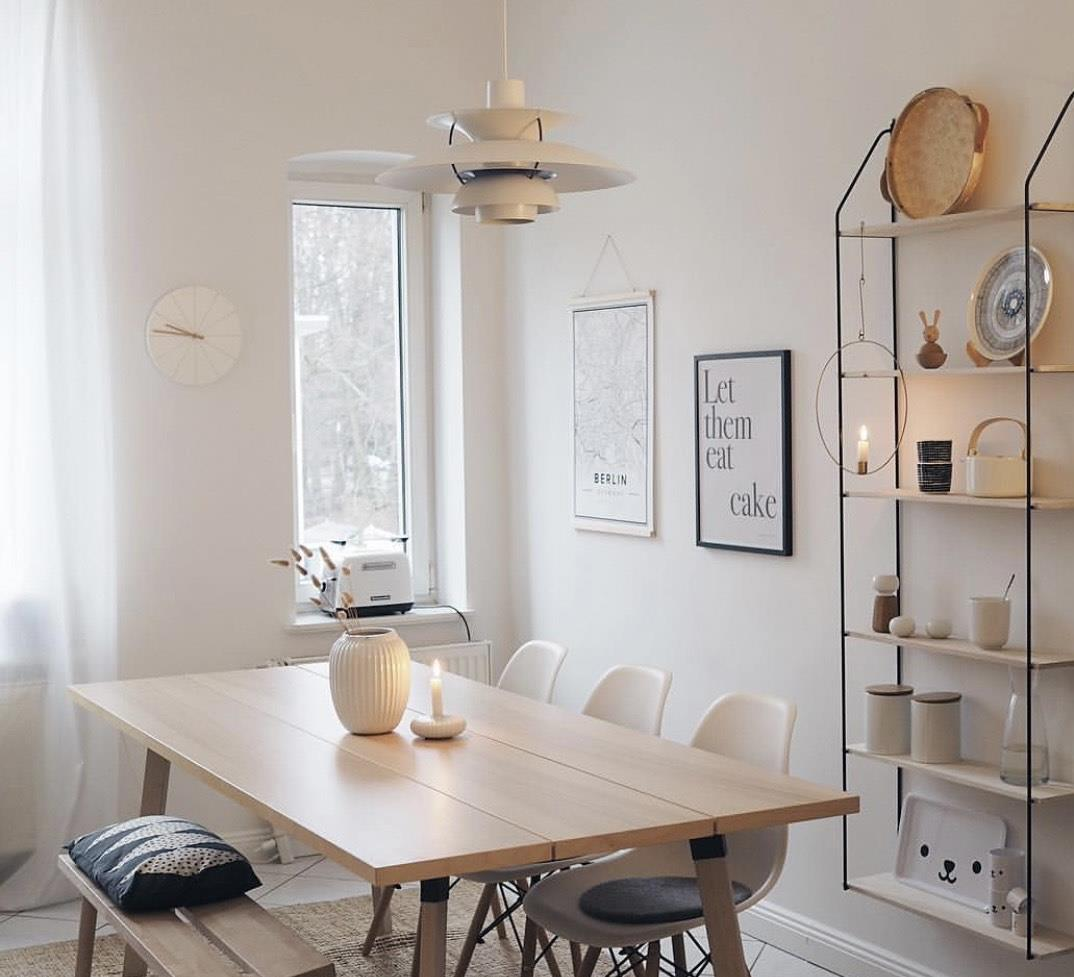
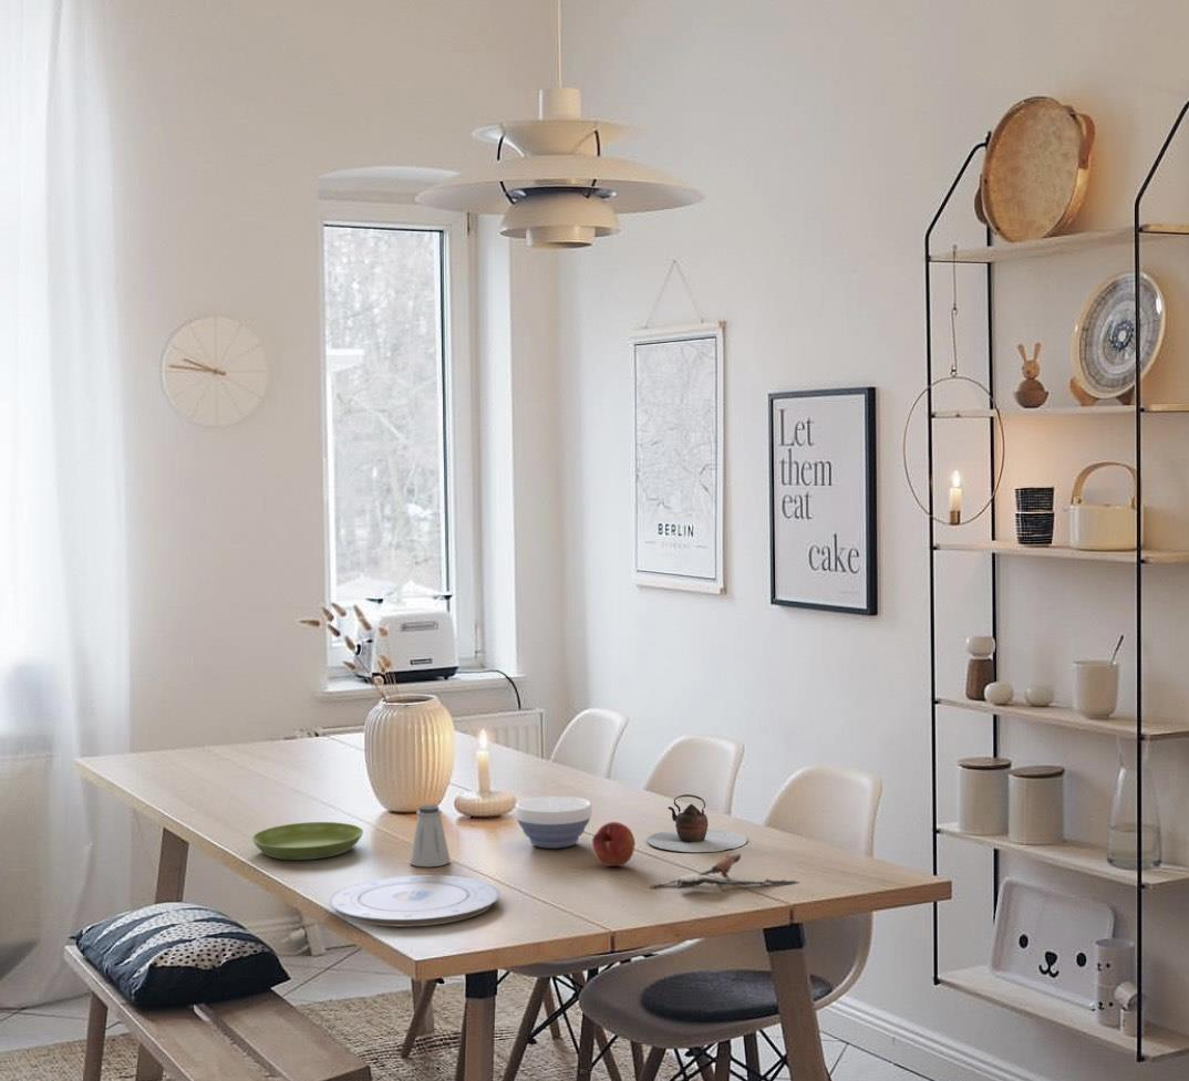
+ bowl (554, 823)
+ plate (415, 900)
+ saltshaker (428, 834)
+ spoon (724, 873)
+ teapot (696, 817)
+ fruit (613, 843)
+ saucer (308, 842)
